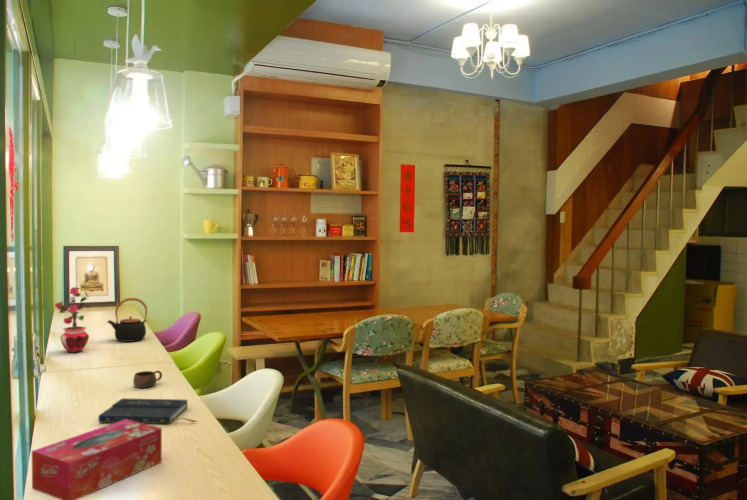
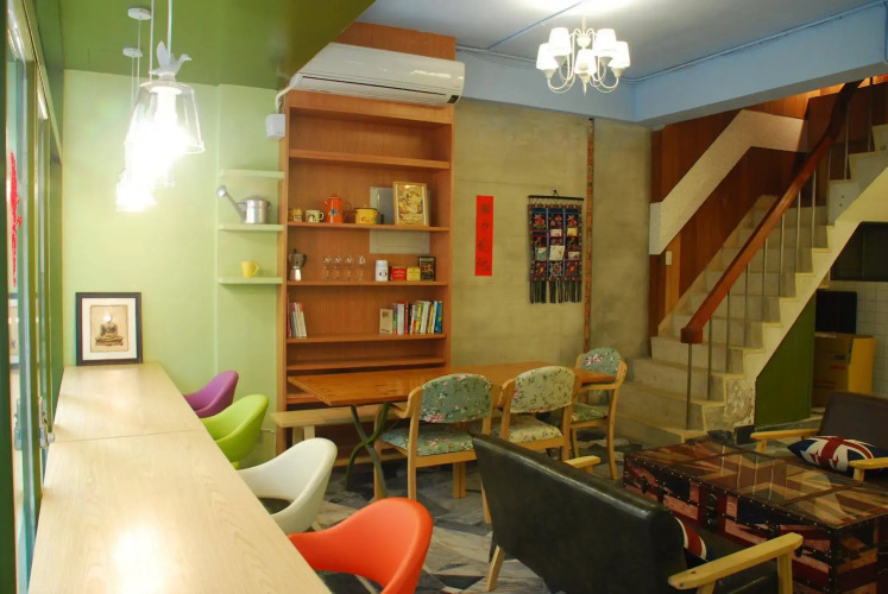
- book (157, 411)
- teapot (127, 319)
- cup (148, 378)
- potted plant (76, 318)
- tissue box (100, 456)
